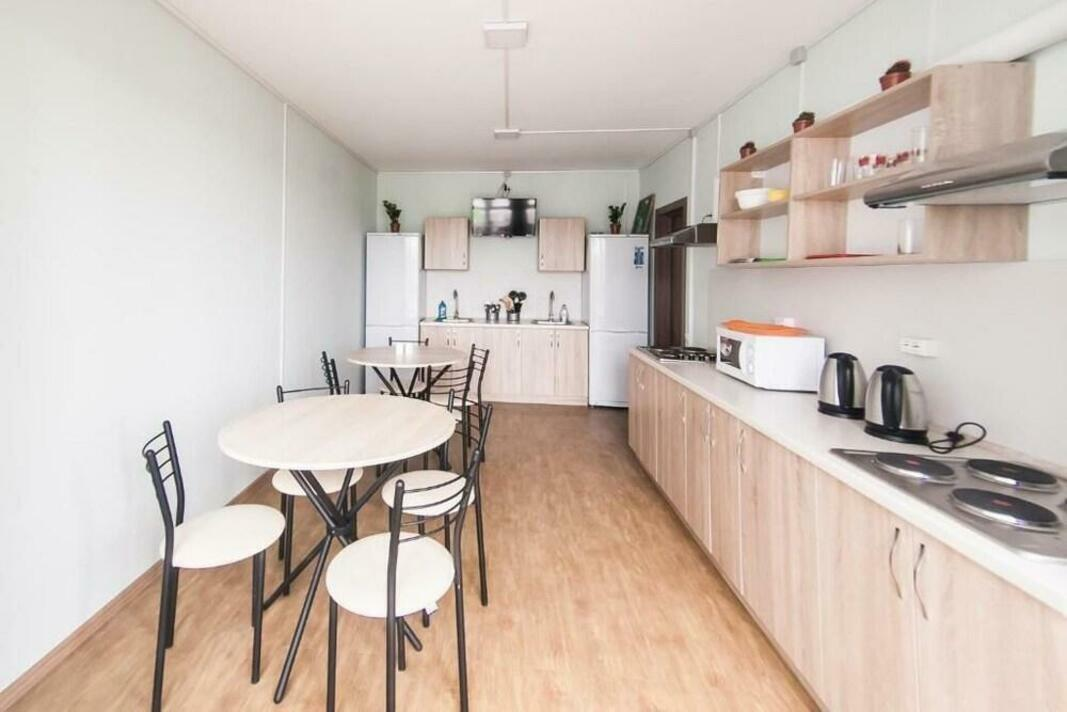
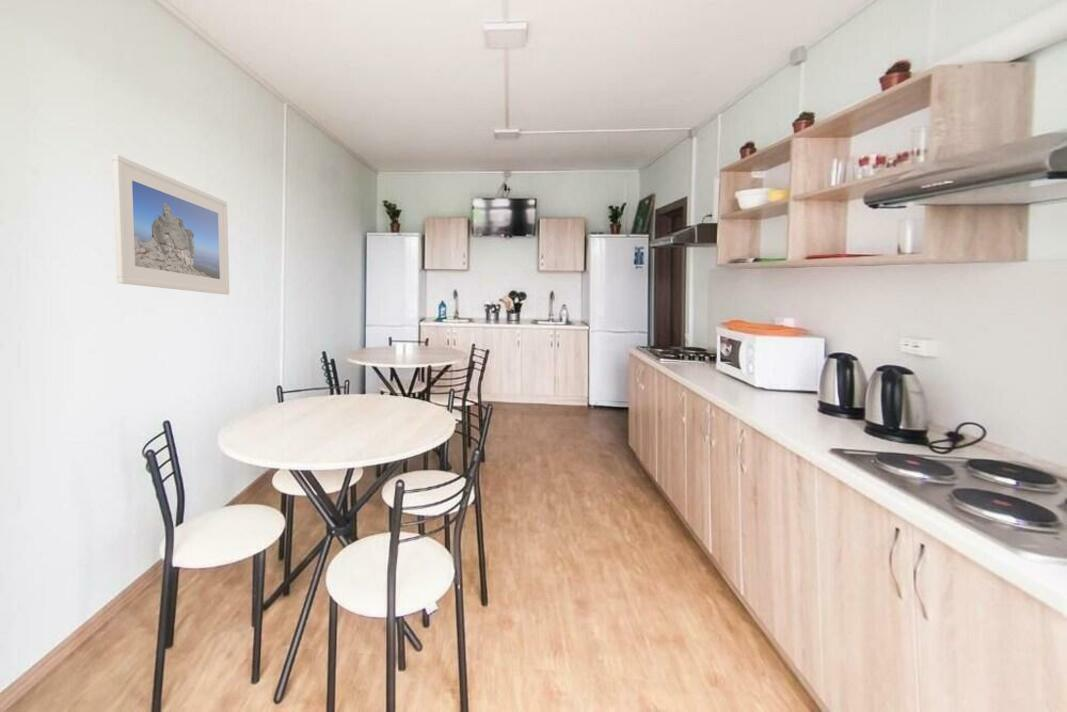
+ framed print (180, 236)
